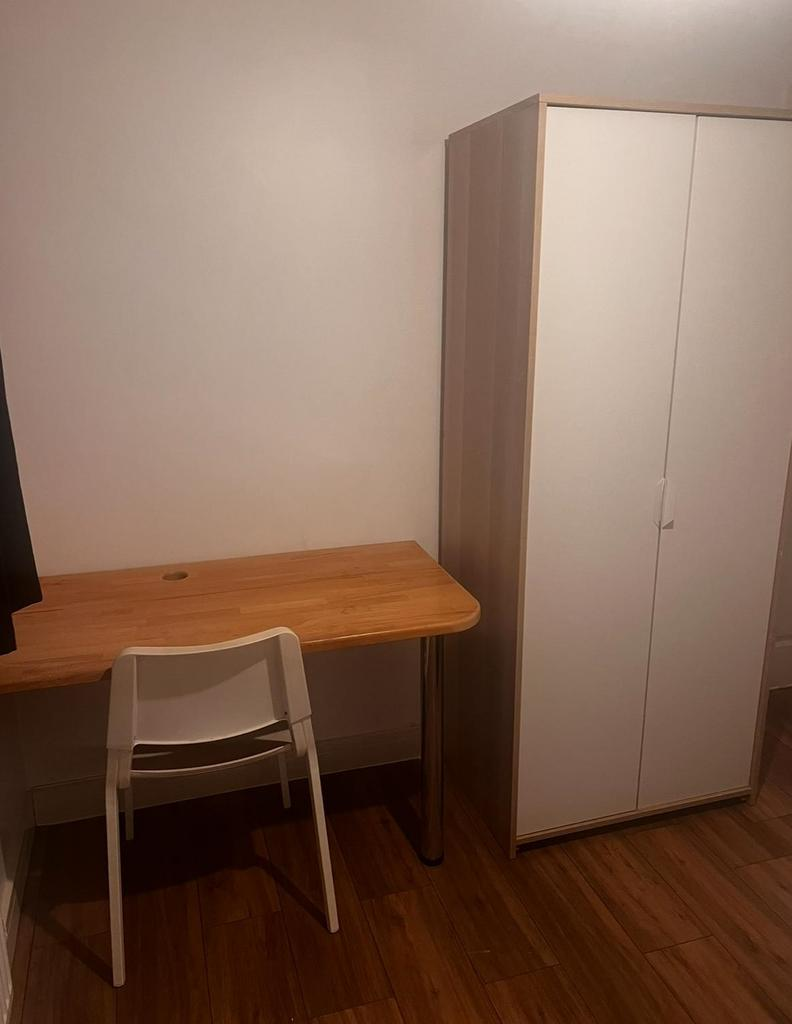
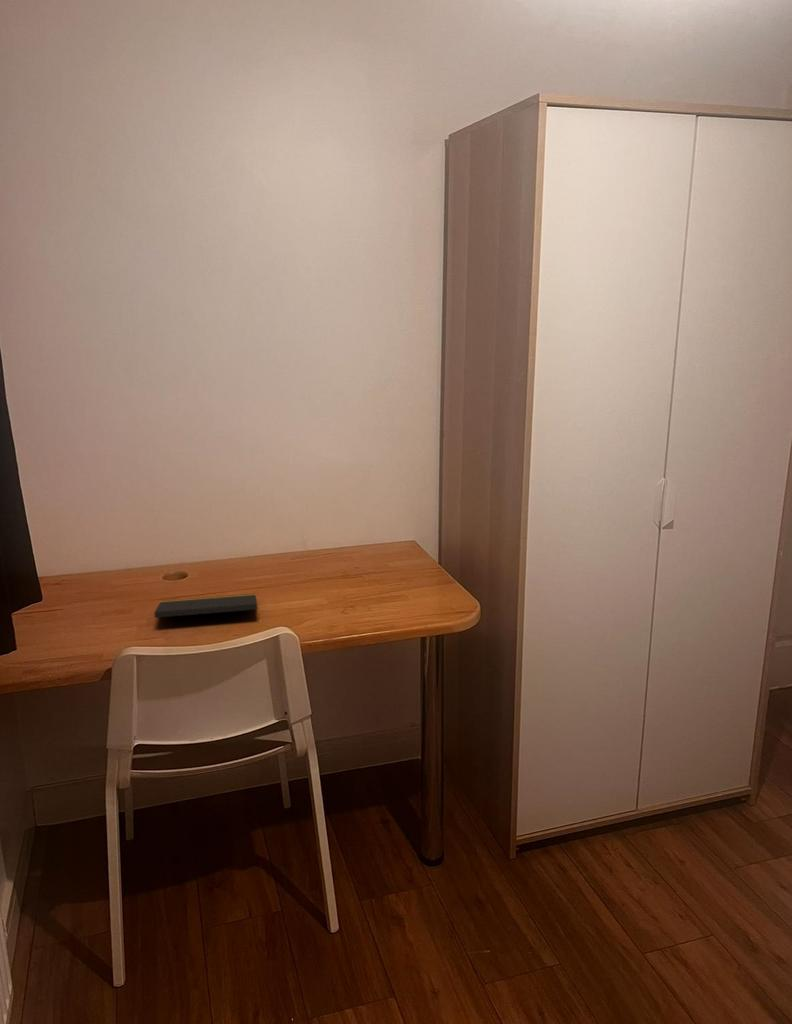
+ notepad (207, 605)
